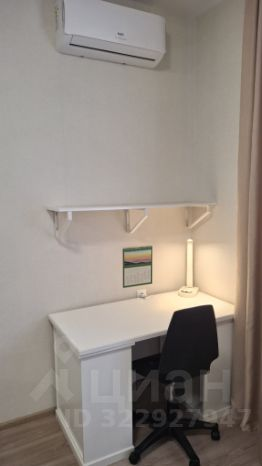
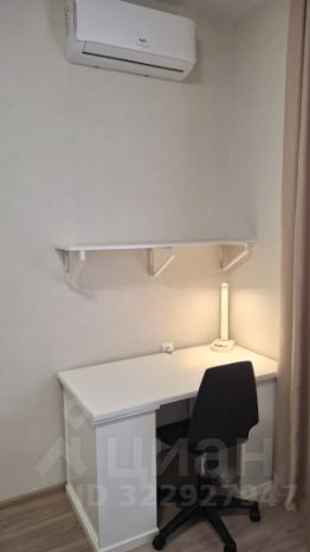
- calendar (137, 265)
